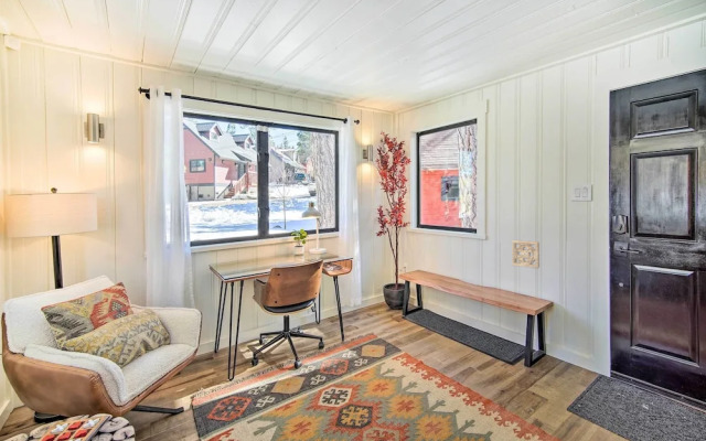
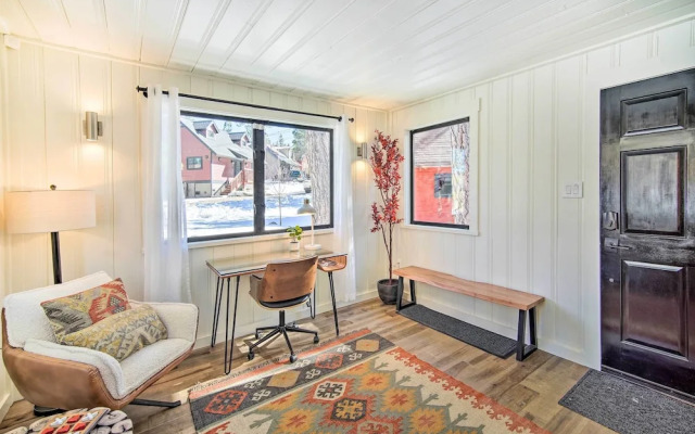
- wall ornament (524, 254)
